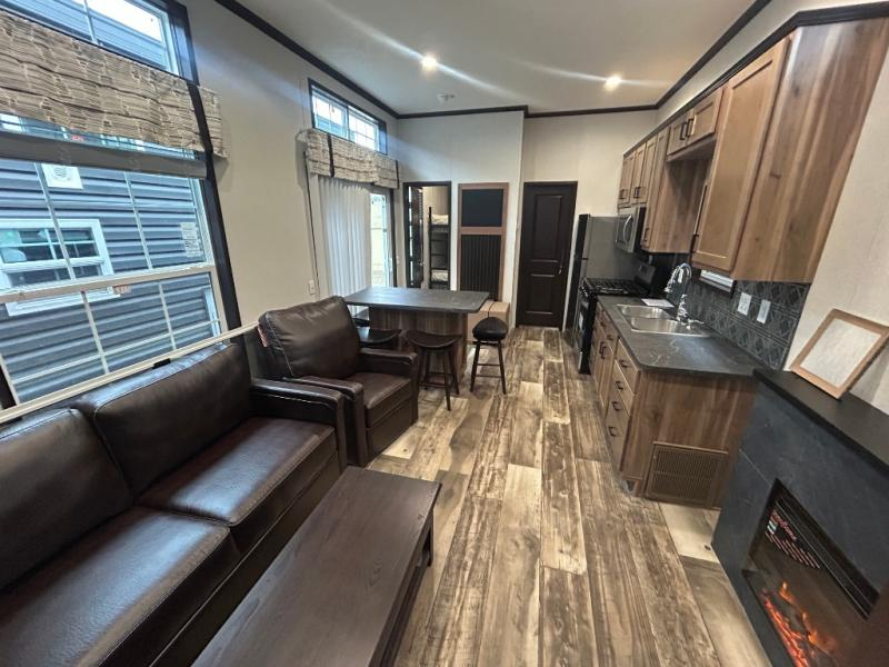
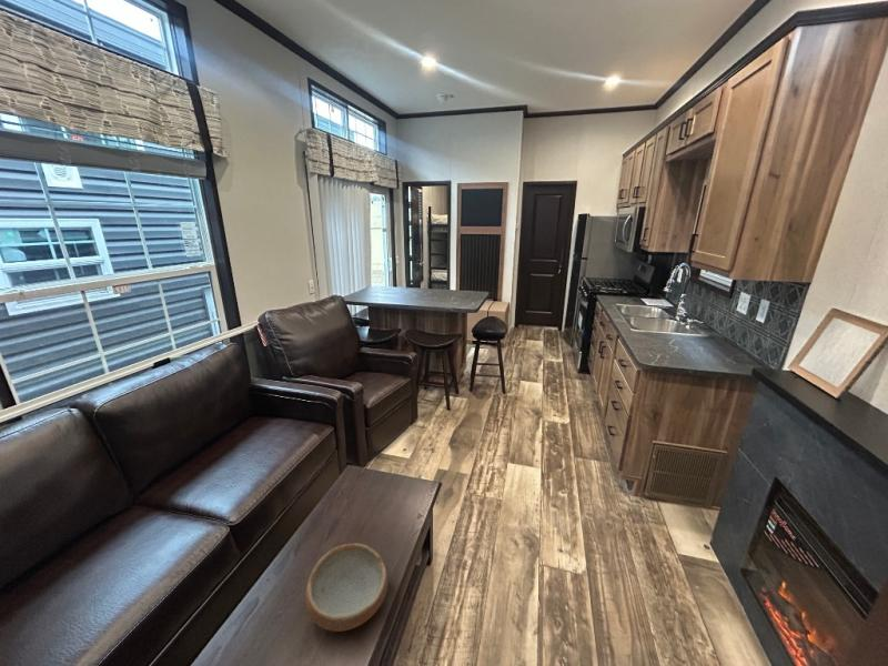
+ bowl (347, 585)
